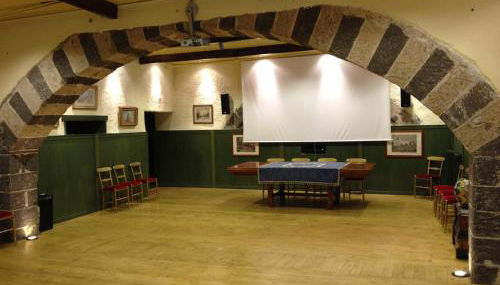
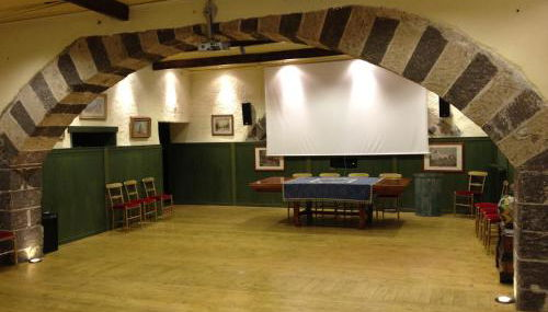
+ trash can (427, 193)
